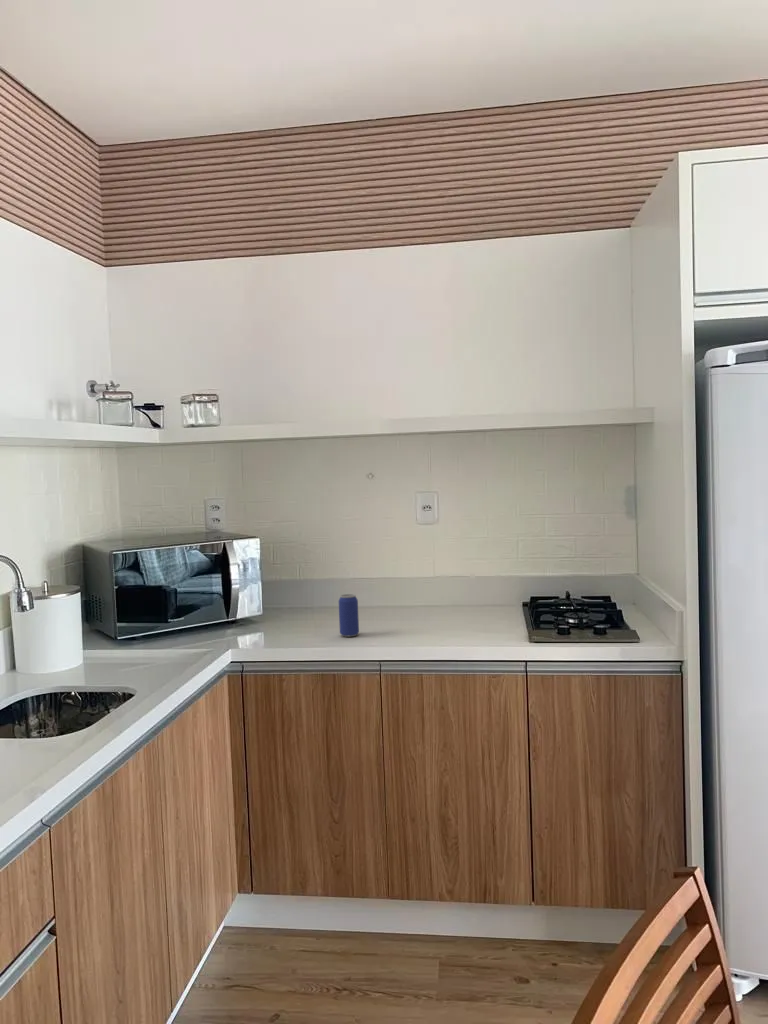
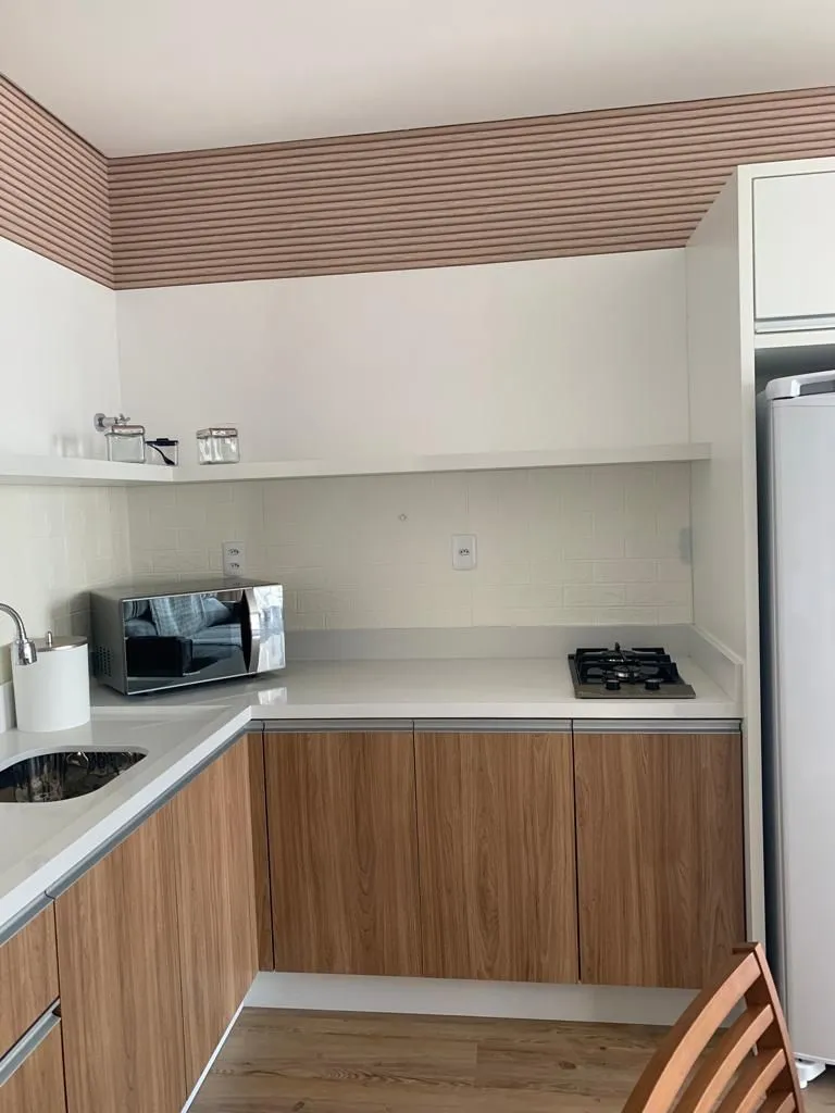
- beverage can (348, 615)
